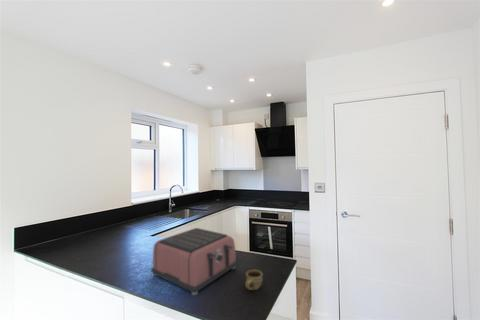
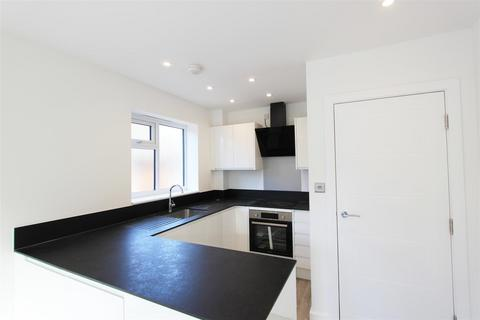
- cup (252, 281)
- toaster (197, 254)
